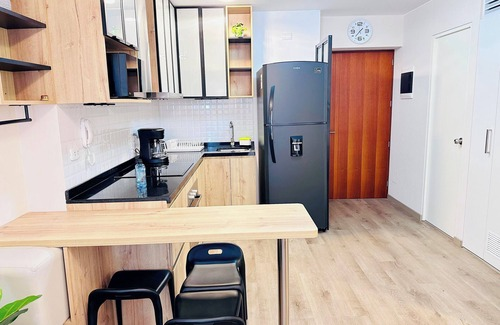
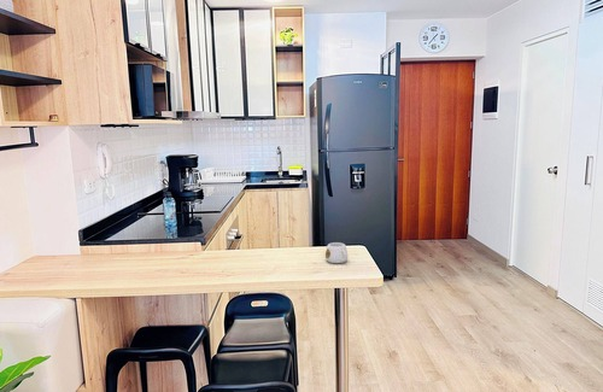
+ mug (338, 253)
